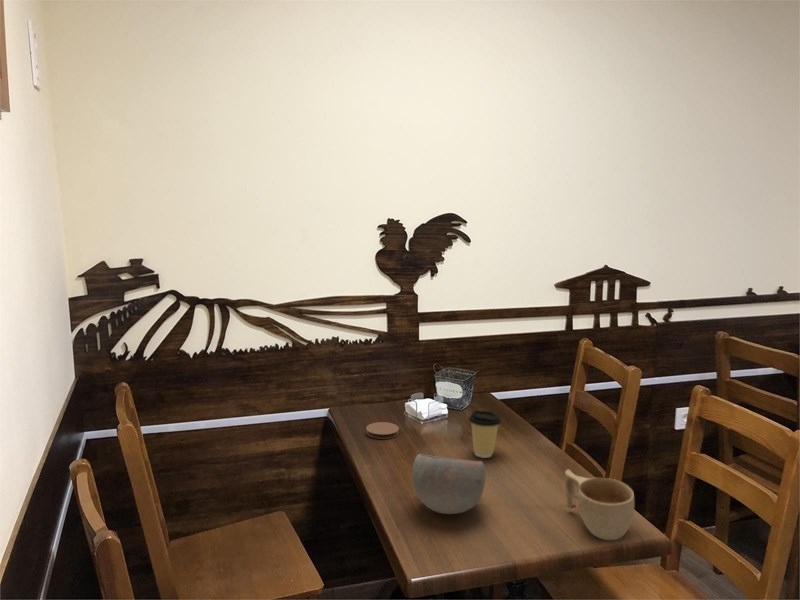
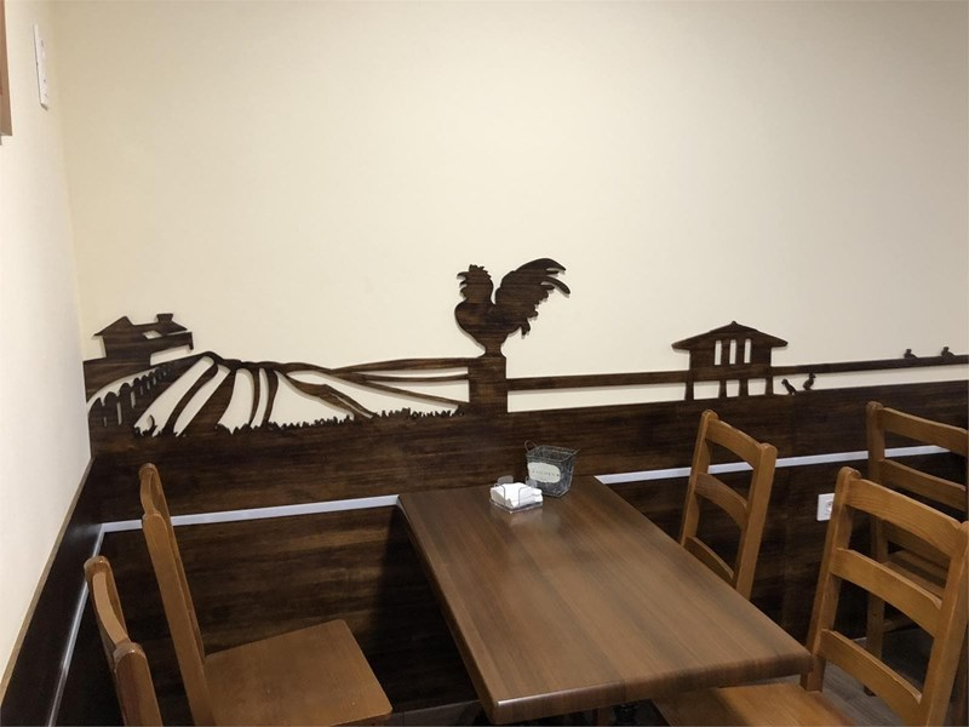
- coaster (382, 430)
- cup (596, 504)
- bowl (448, 480)
- coffee cup (484, 433)
